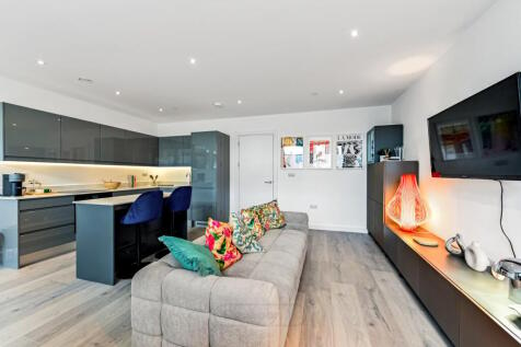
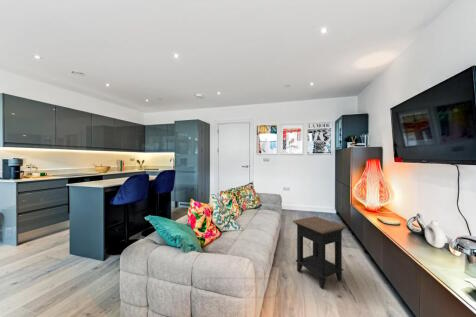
+ side table (318, 249)
